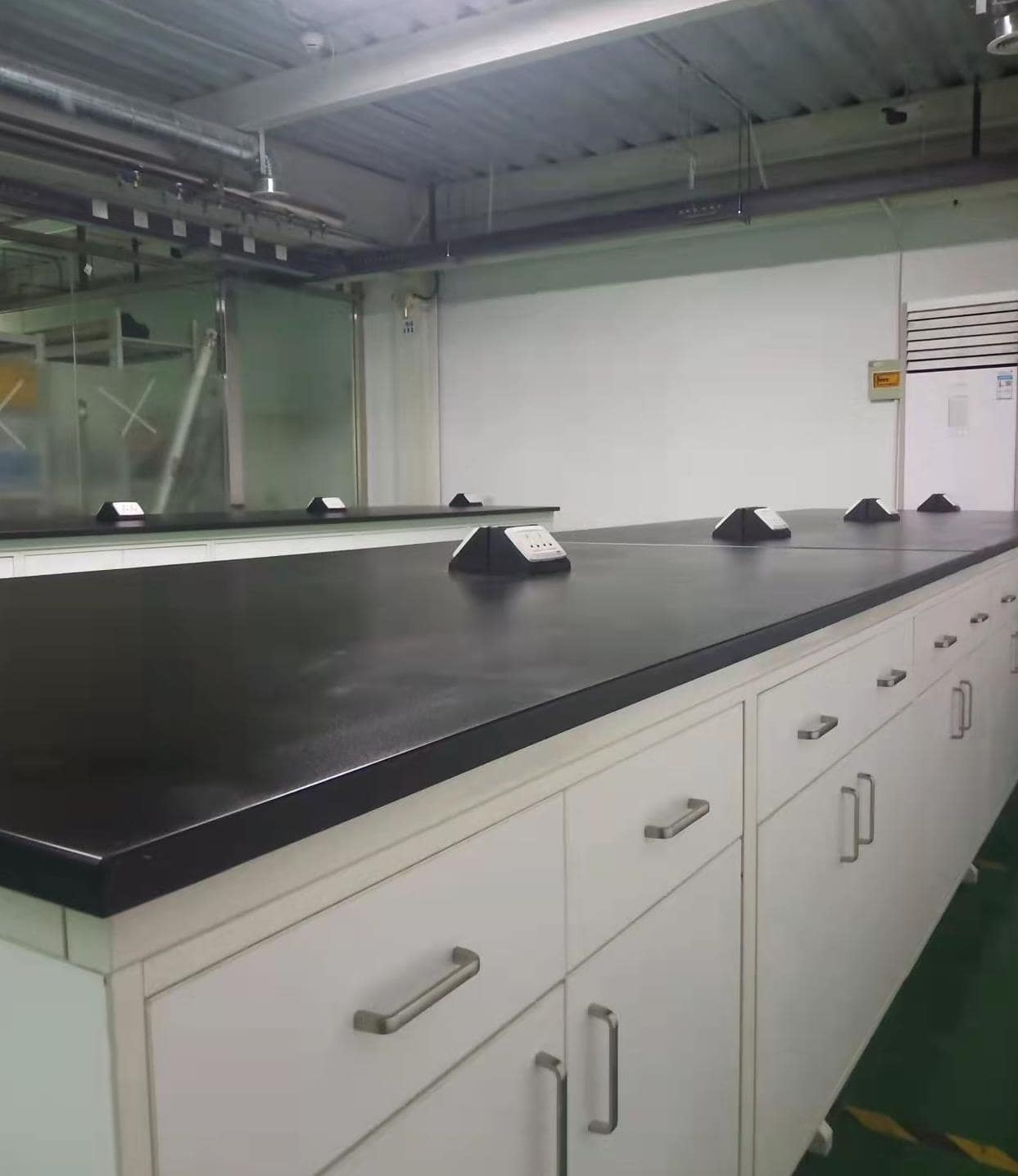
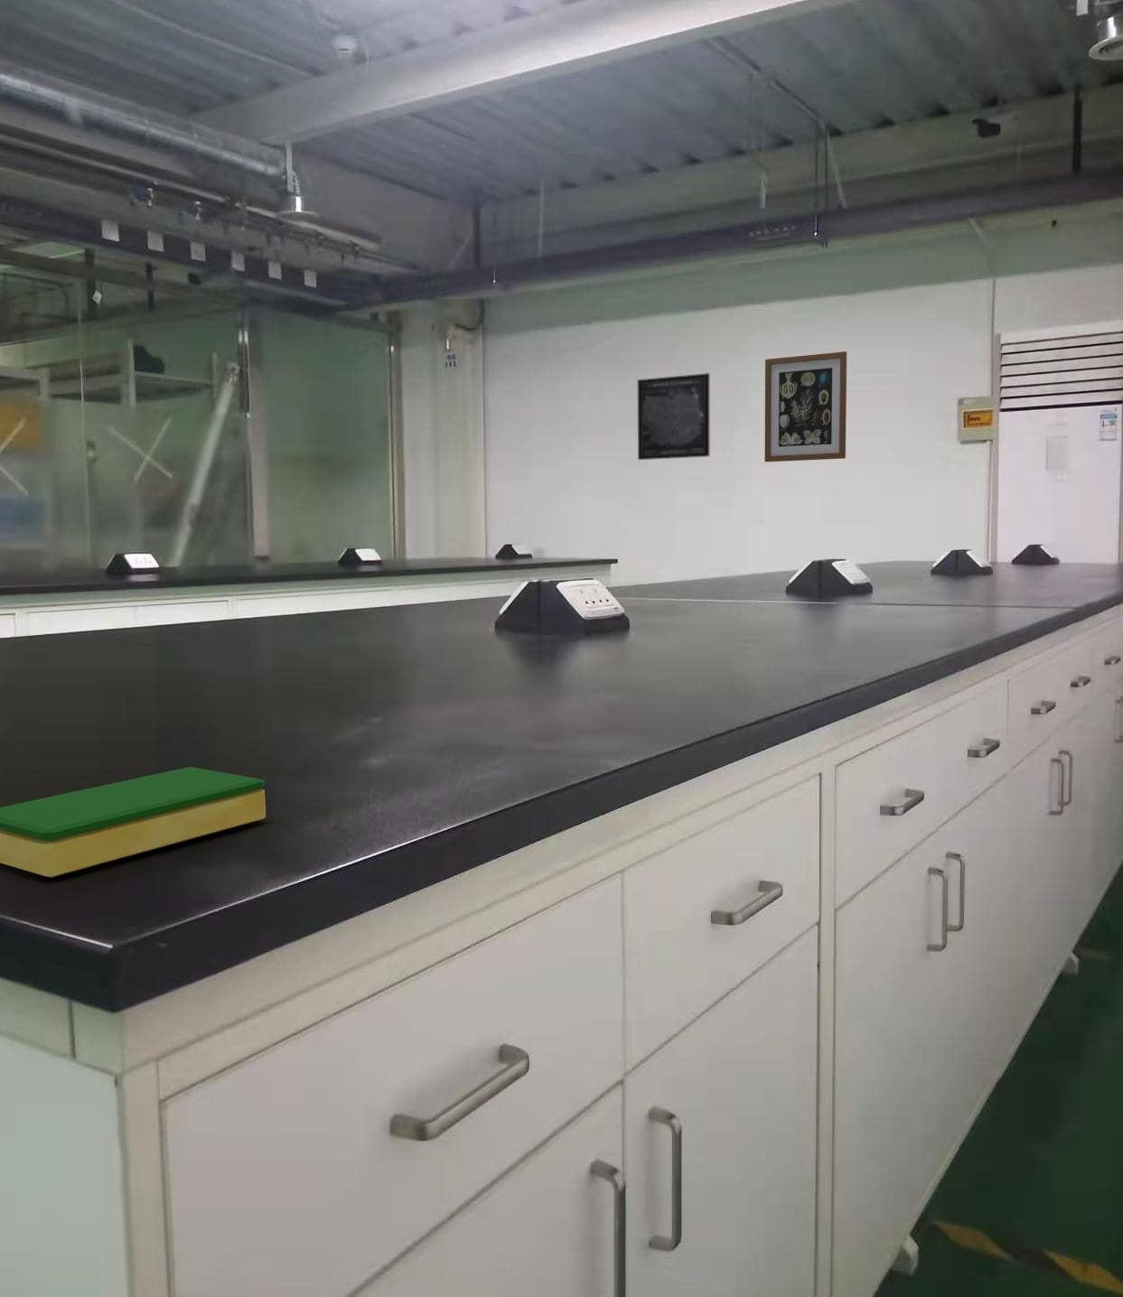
+ dish sponge (128, 816)
+ wall art (804, 407)
+ wall art (672, 417)
